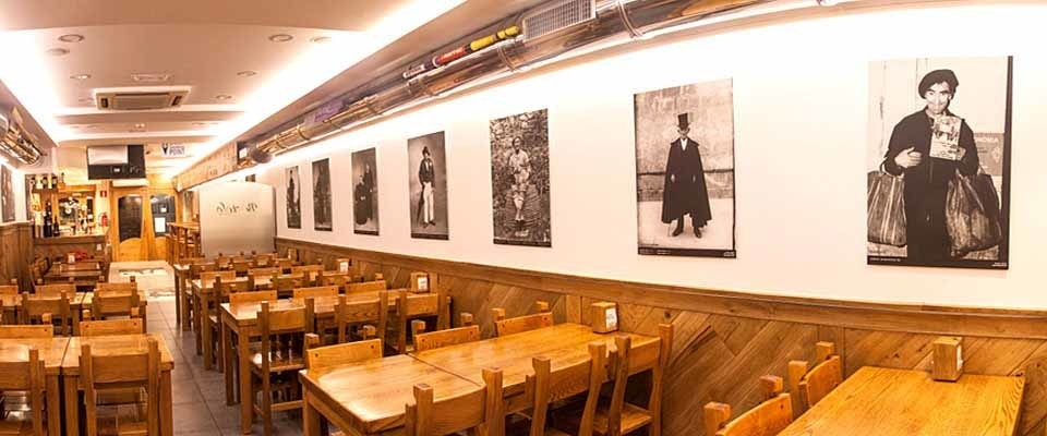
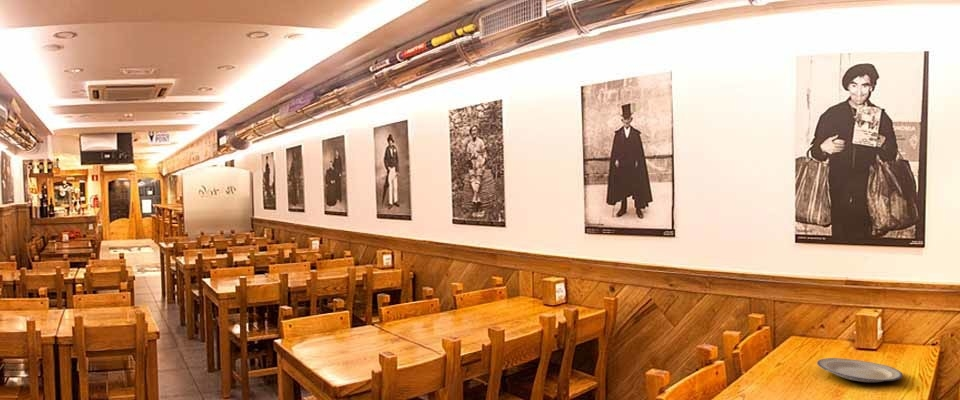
+ plate (858, 370)
